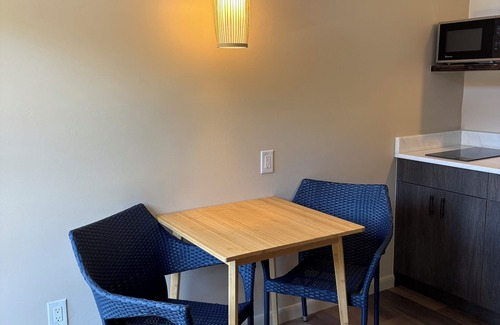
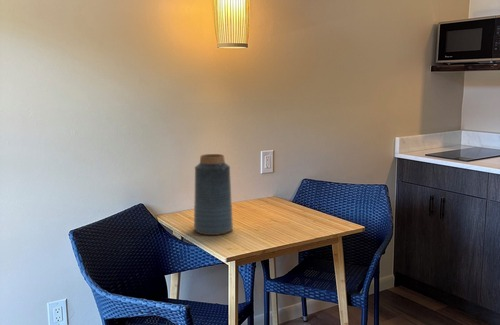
+ vase (212, 193)
